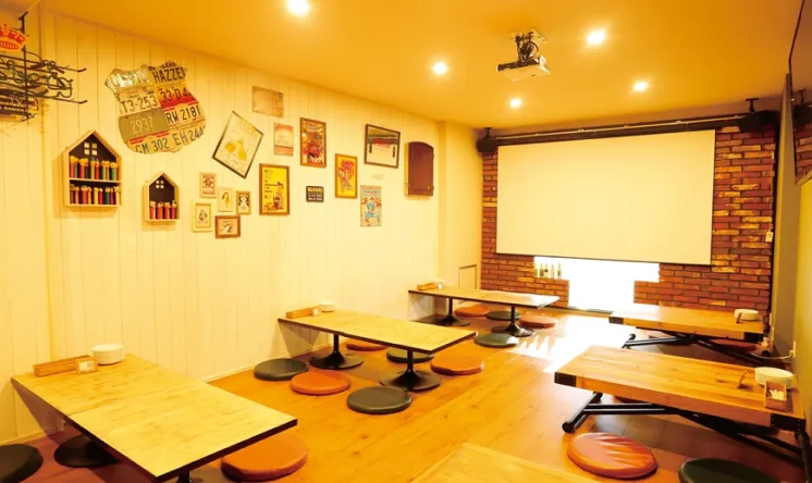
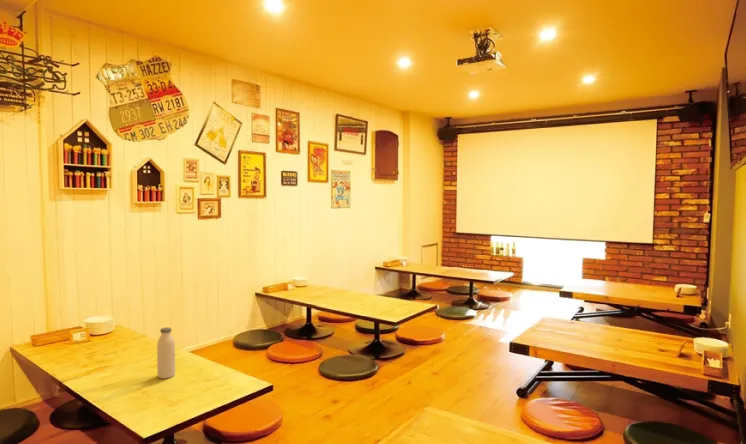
+ water bottle (166, 352)
